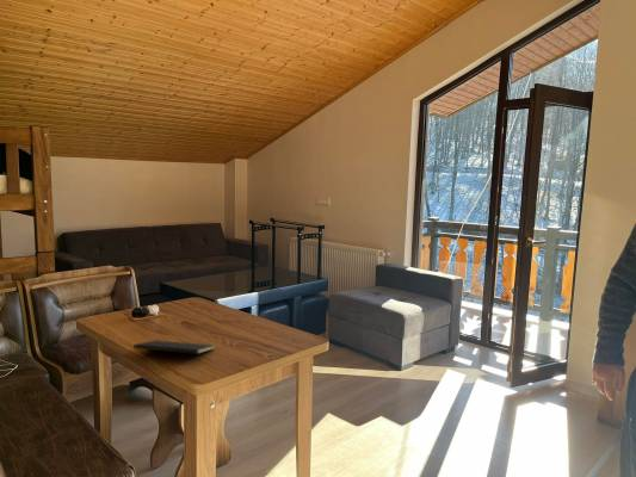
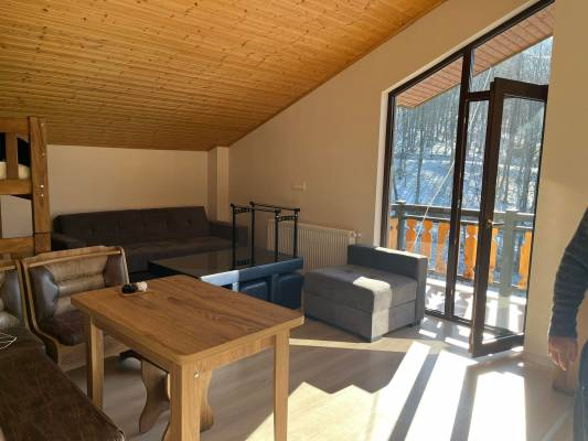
- notepad (175, 346)
